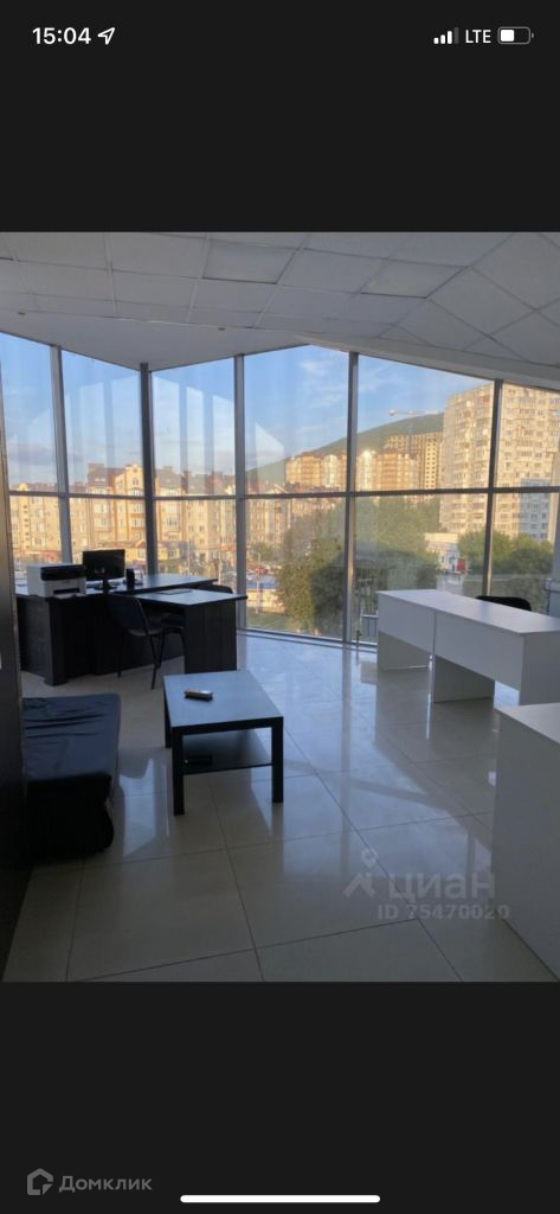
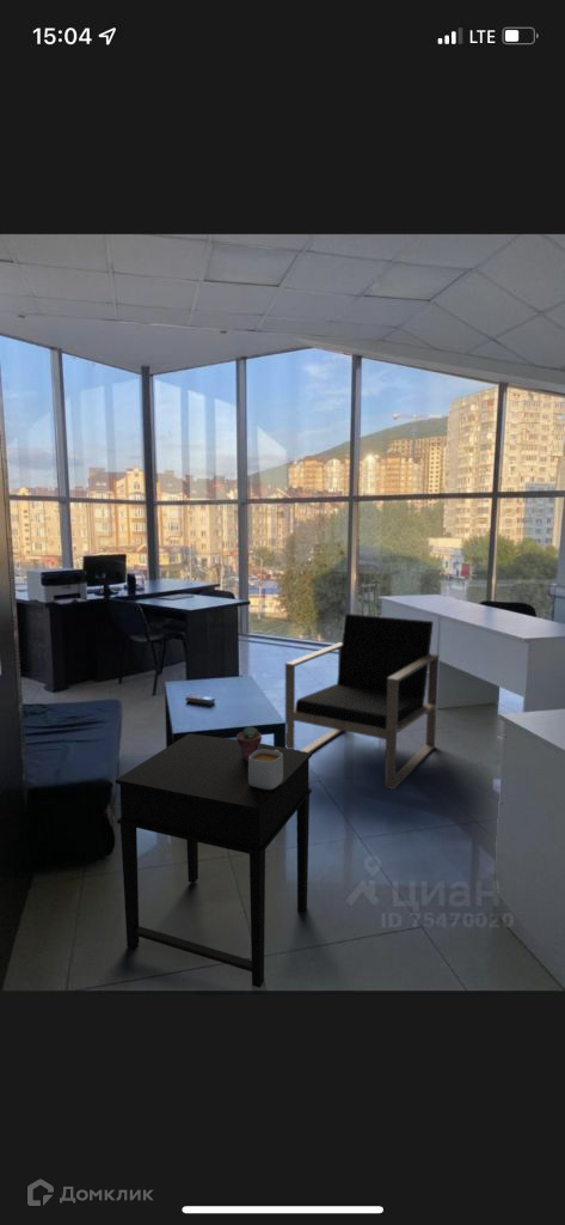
+ side table (221, 846)
+ potted succulent (248, 741)
+ armchair (364, 690)
+ mug (269, 766)
